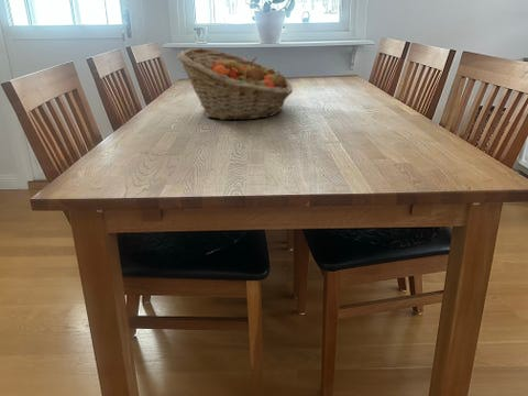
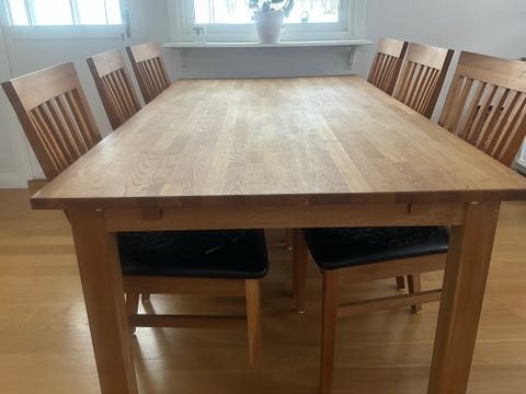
- fruit basket (237, 80)
